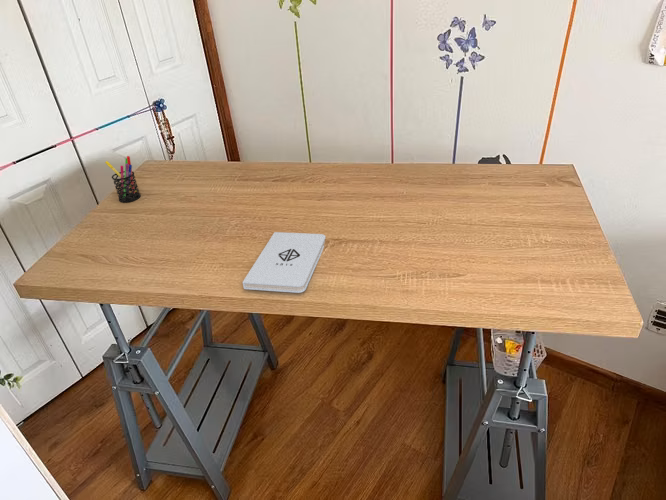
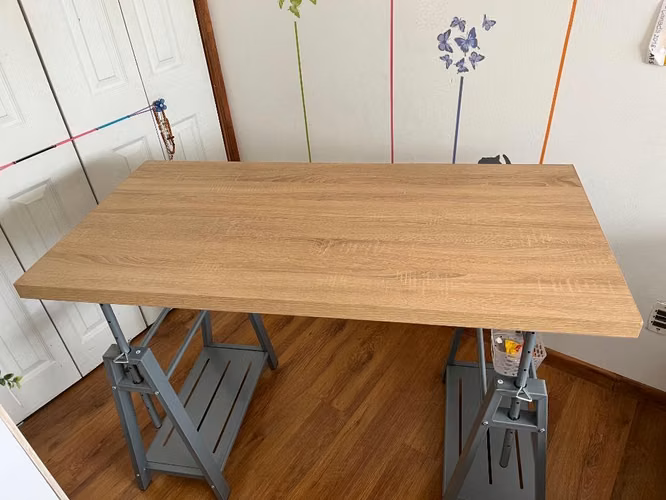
- notepad (288, 259)
- pen holder (126, 176)
